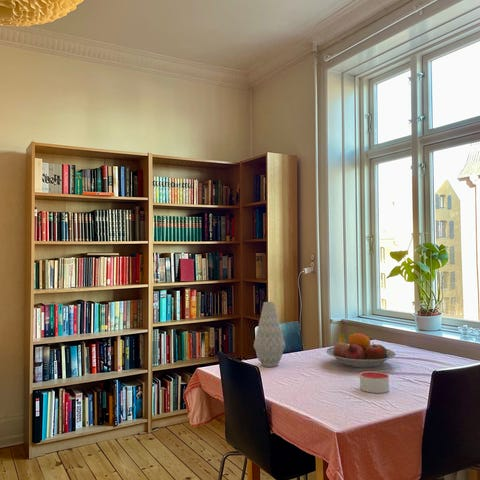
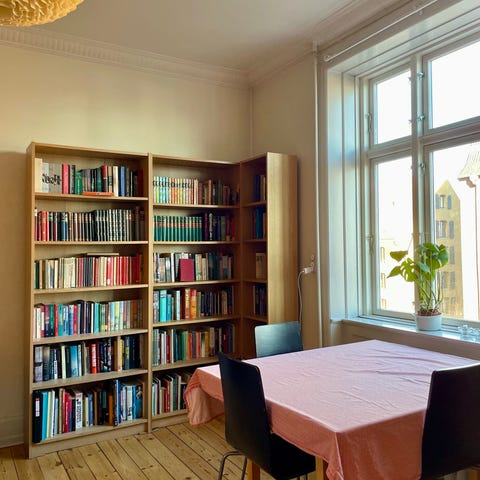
- candle (374, 381)
- fruit bowl (360, 349)
- vase (269, 333)
